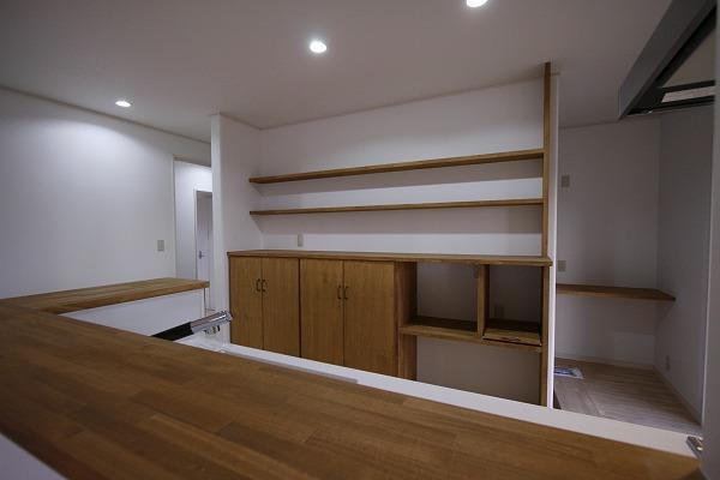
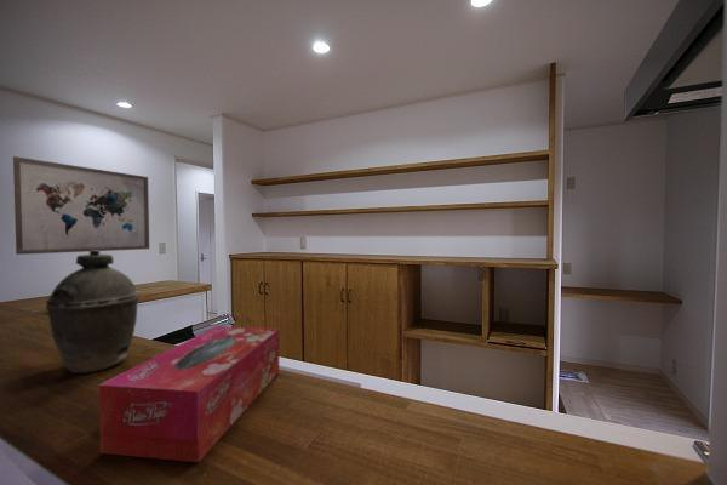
+ wall art (91, 210)
+ kettle (96, 307)
+ tissue box (210, 376)
